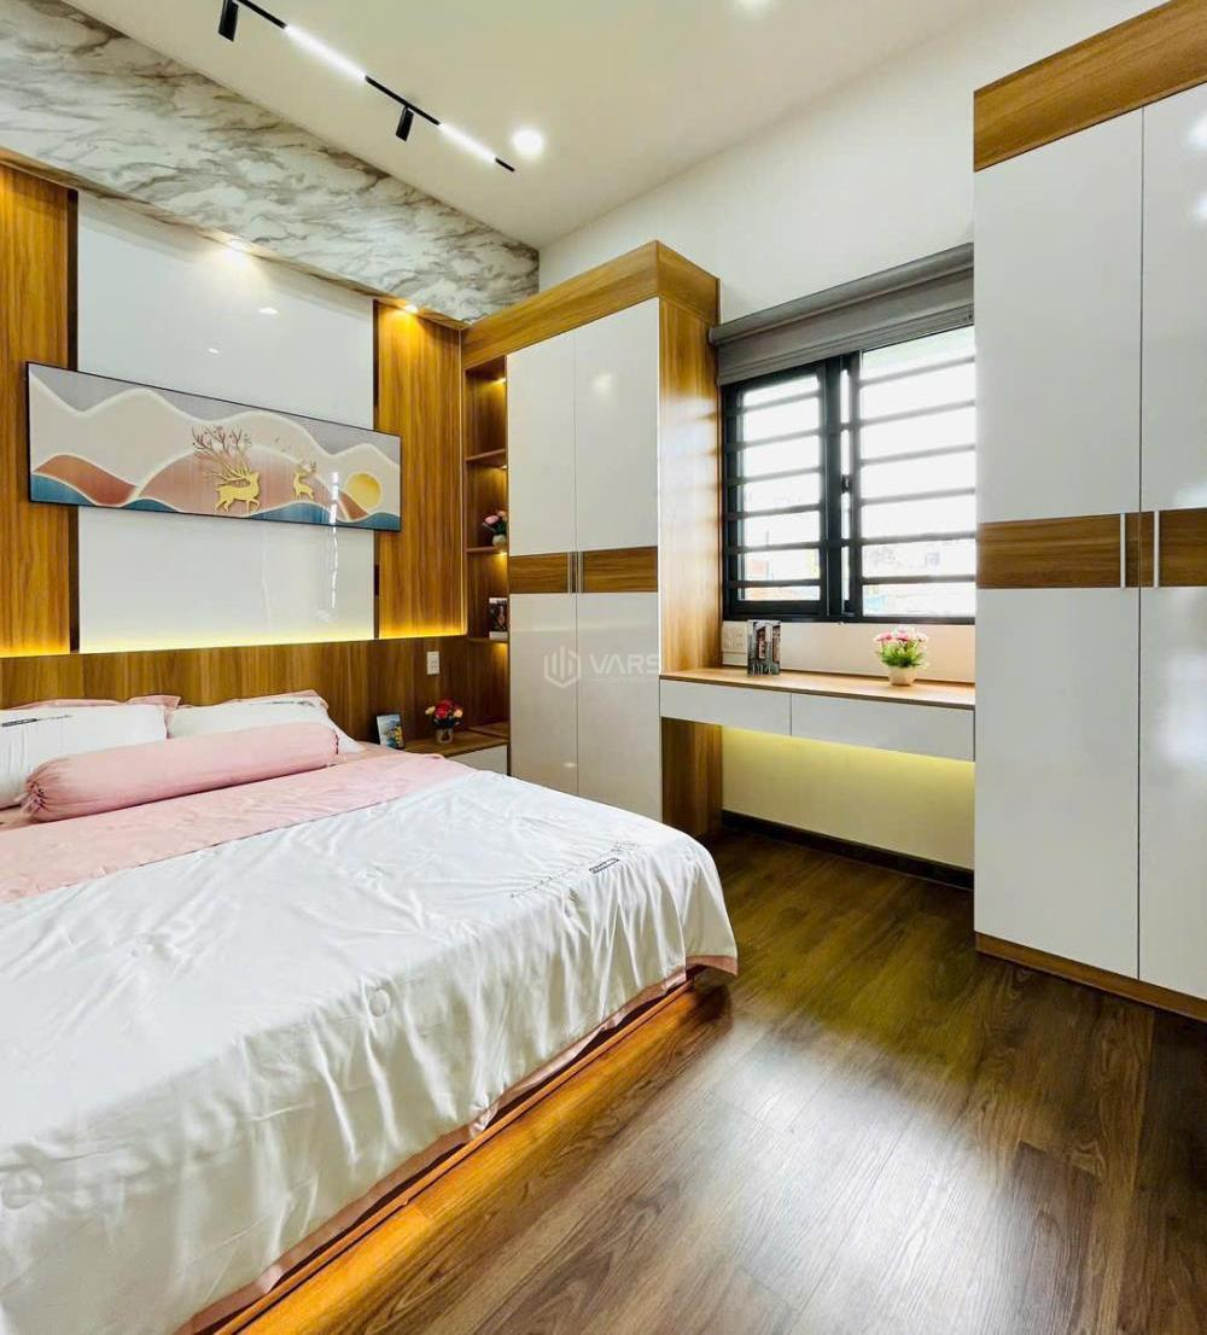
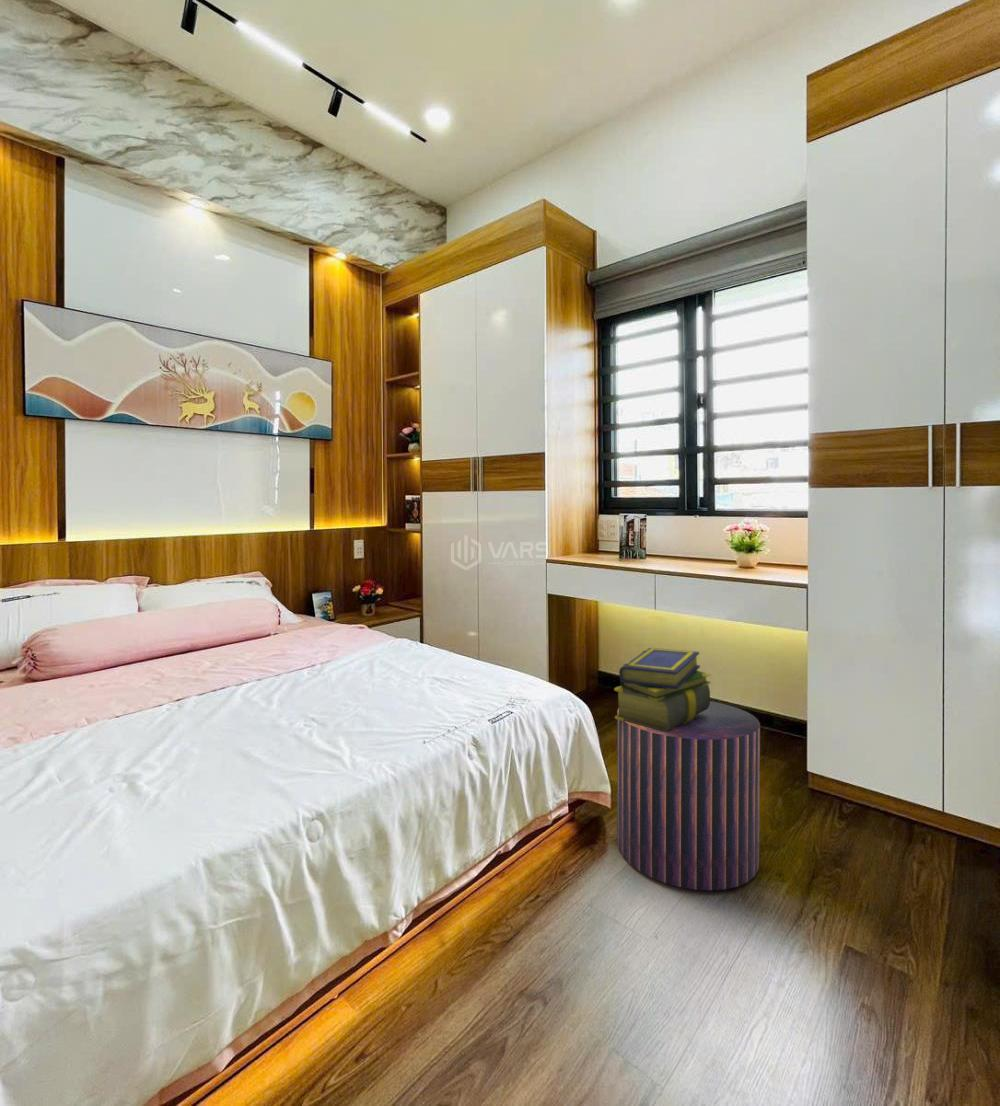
+ pouf (685, 782)
+ stack of books (663, 685)
